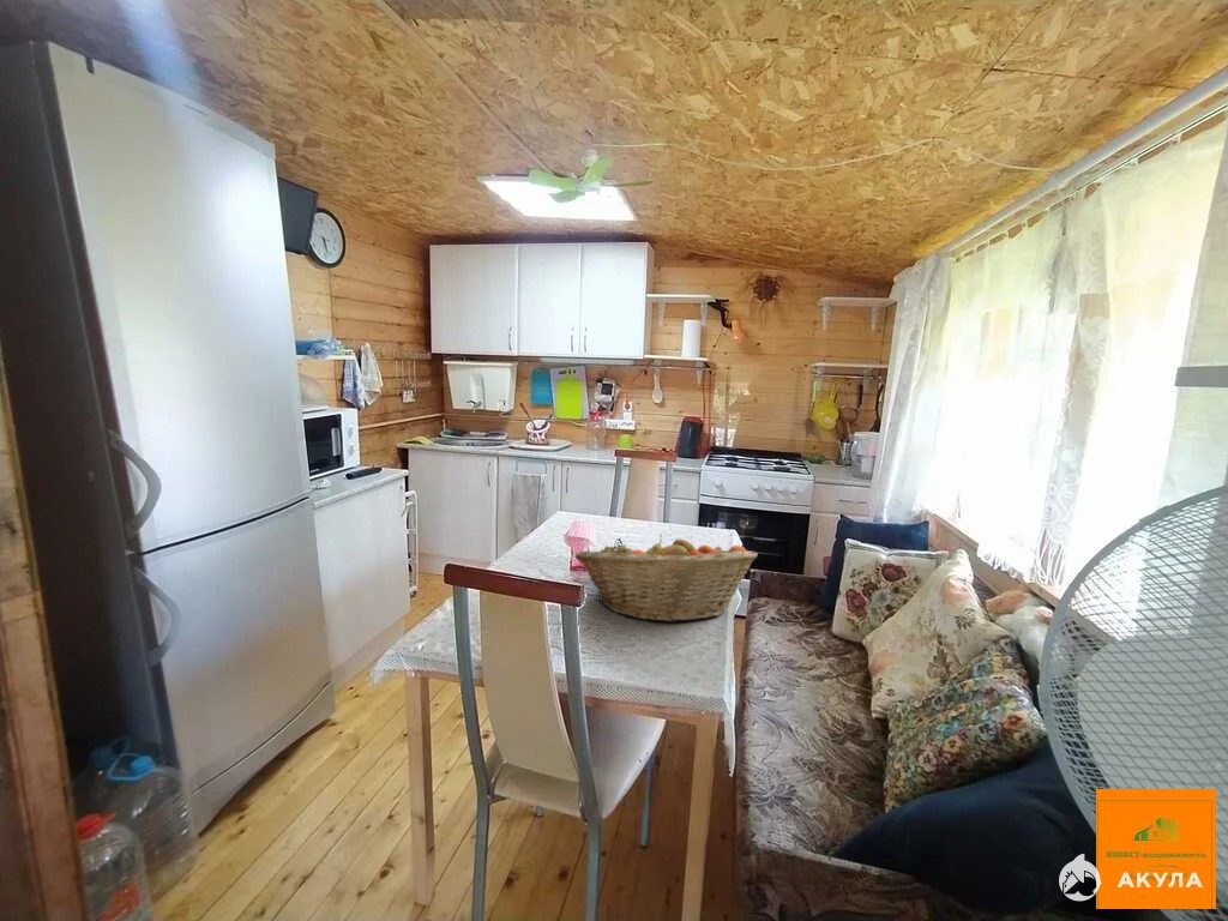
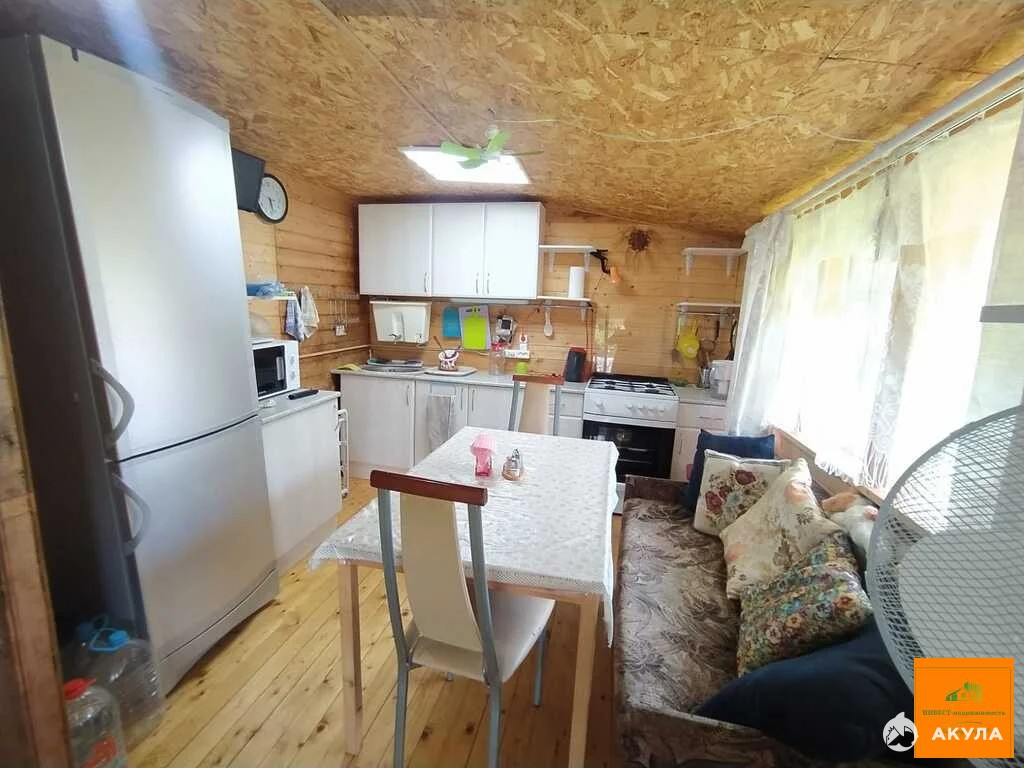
- fruit basket (664, 567)
